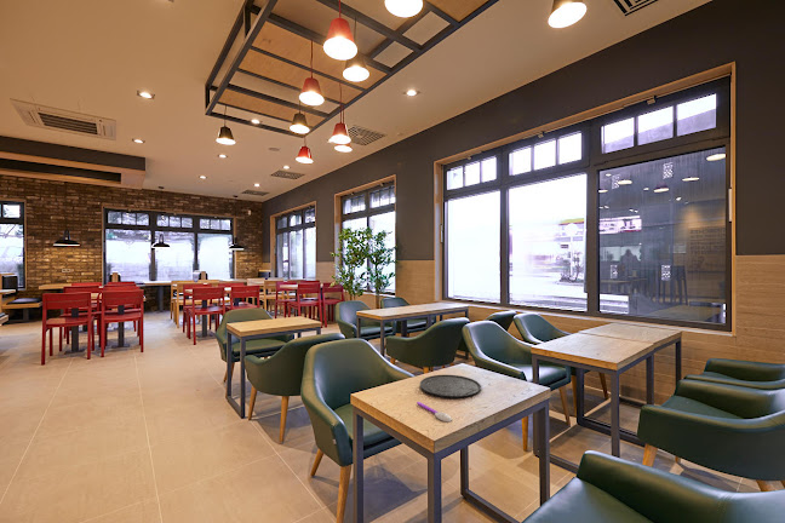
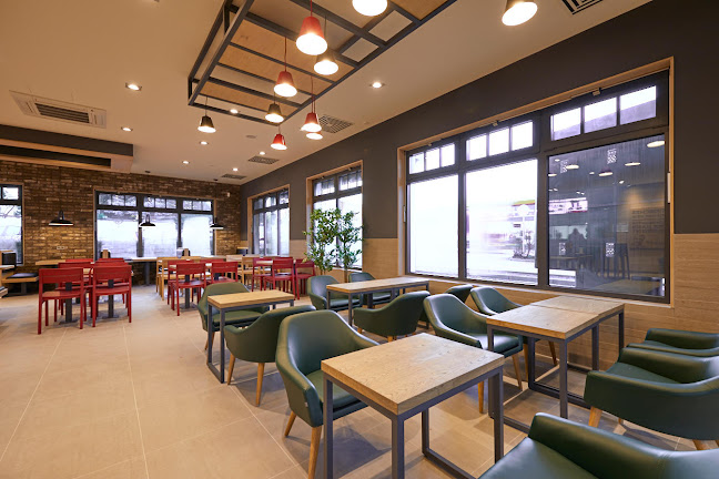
- spoon (432, 410)
- plate (449, 385)
